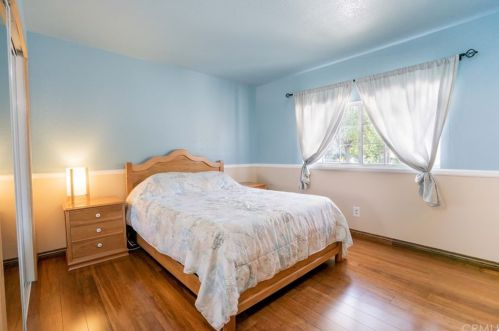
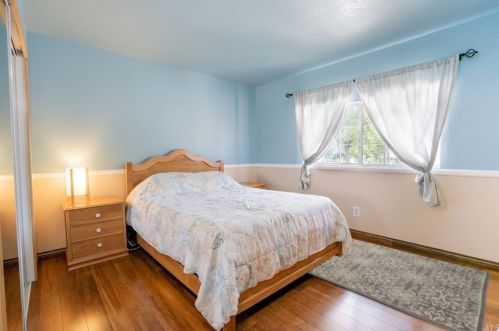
+ rug (363, 262)
